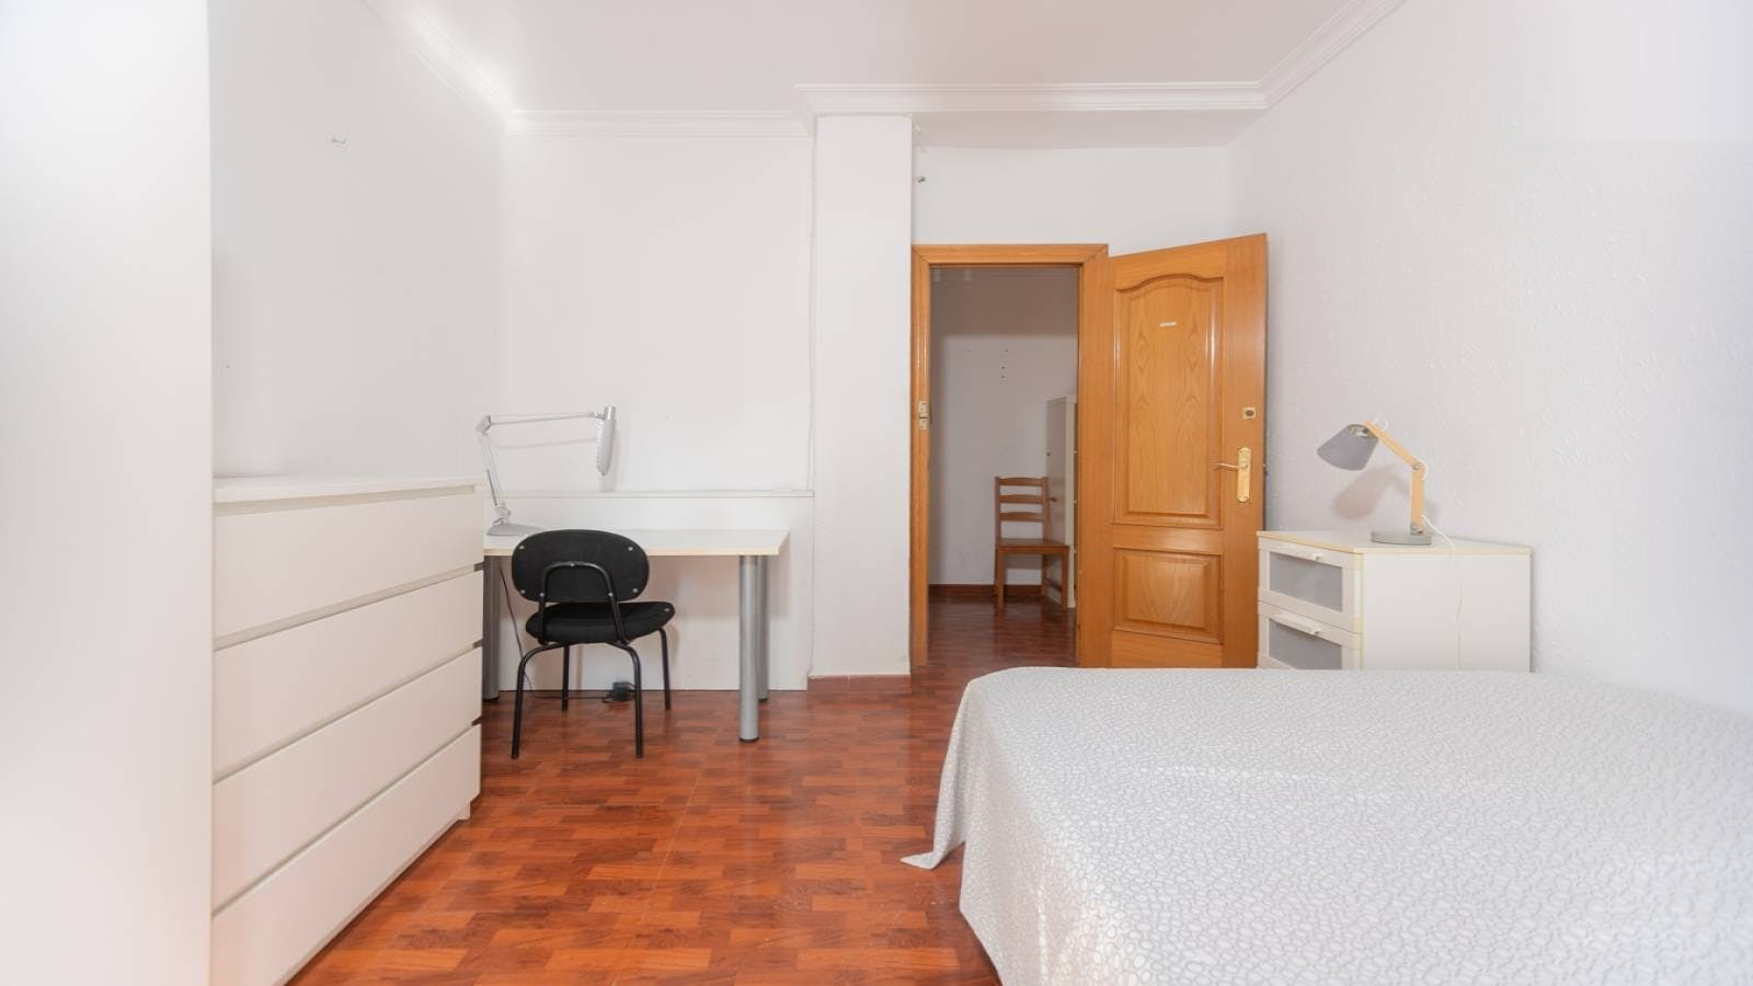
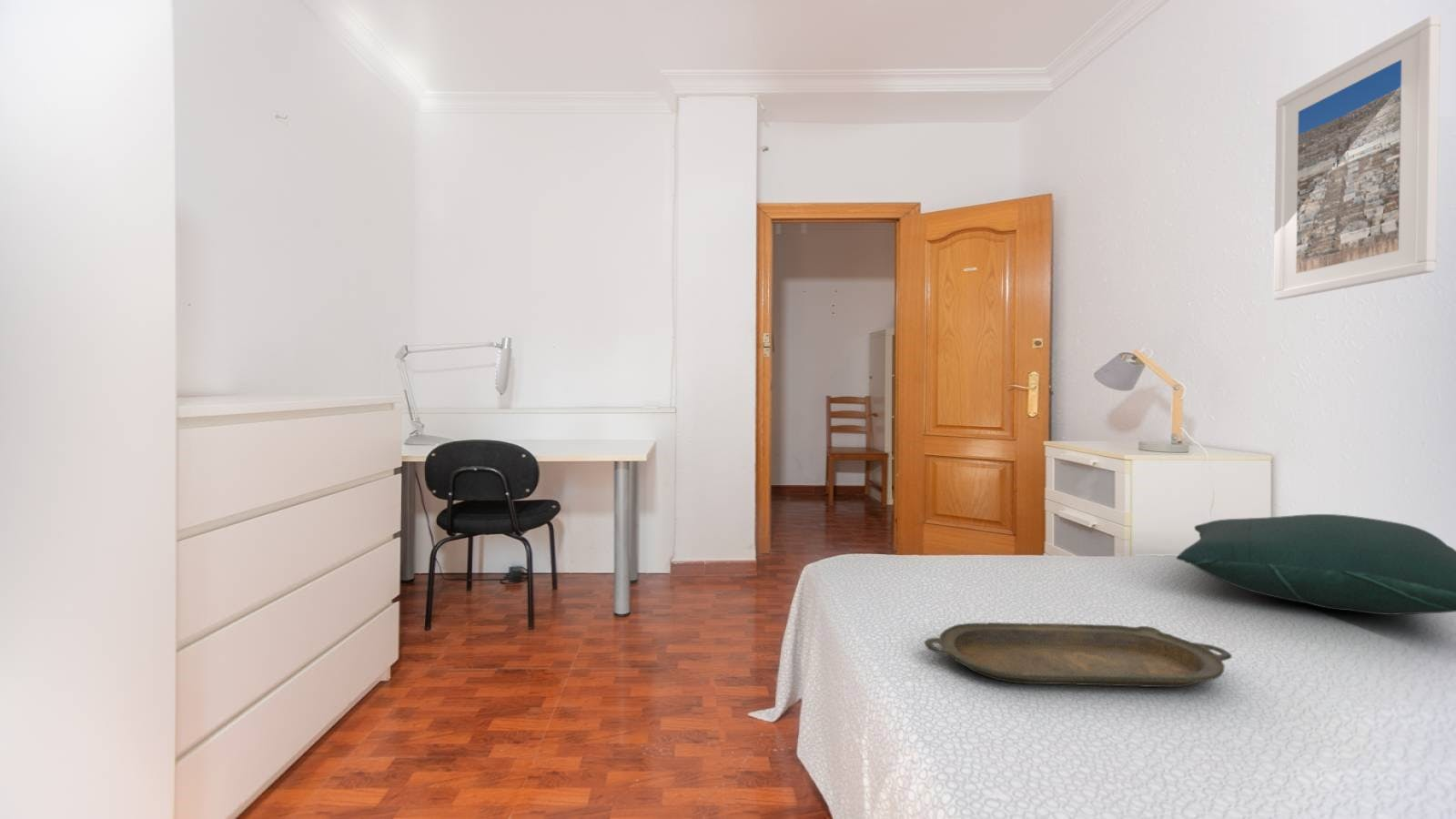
+ pillow (1315, 558)
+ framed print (1346, 175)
+ serving tray (1073, 655)
